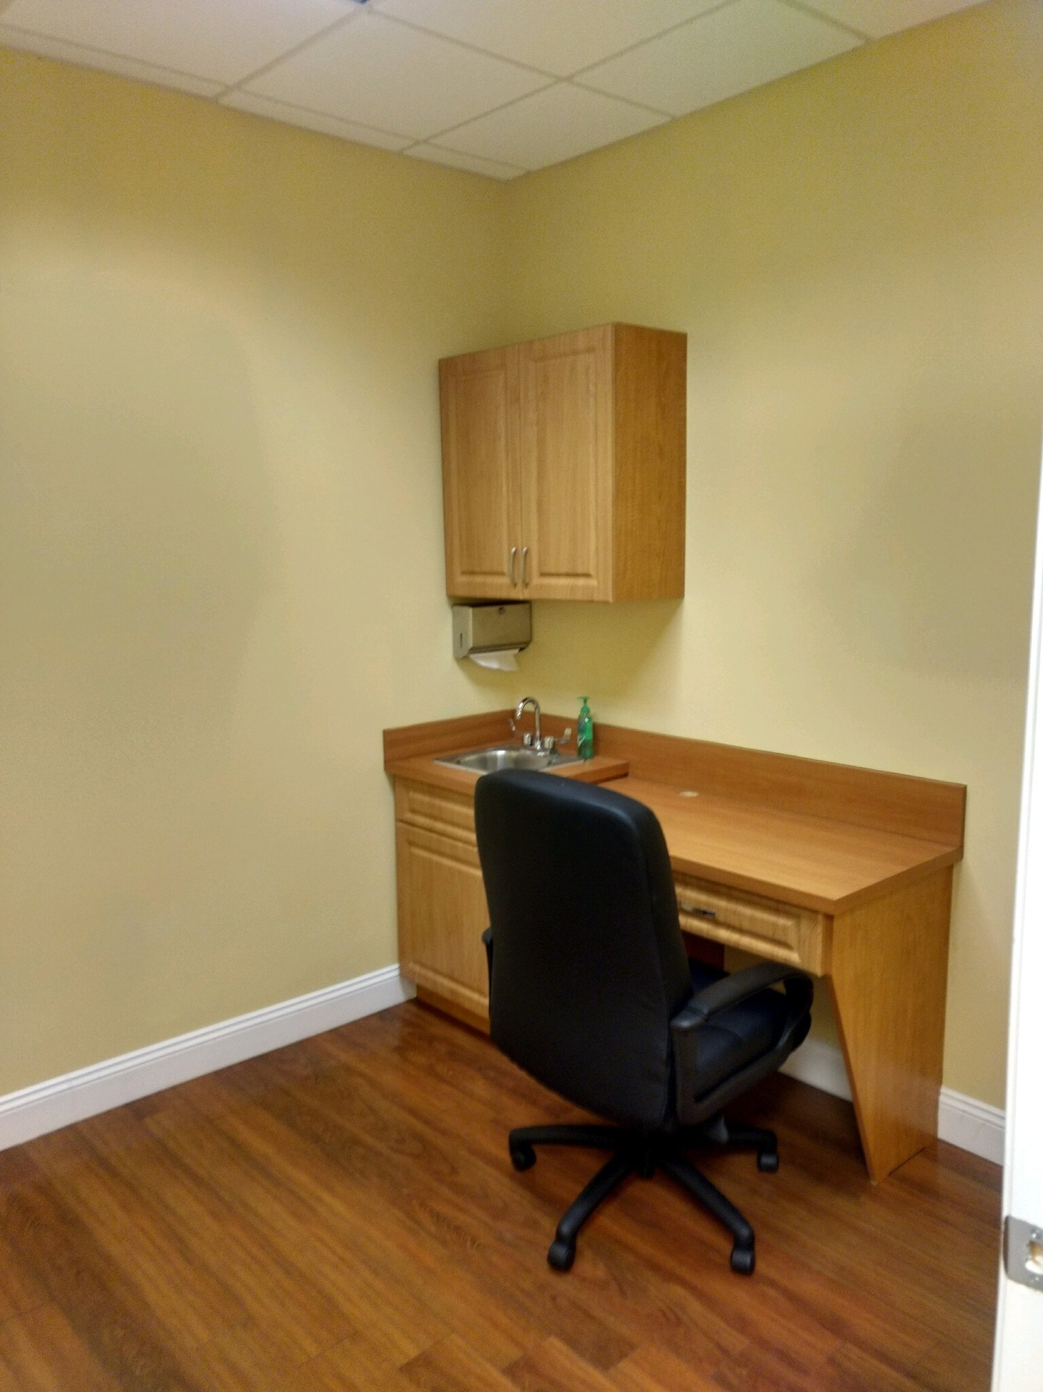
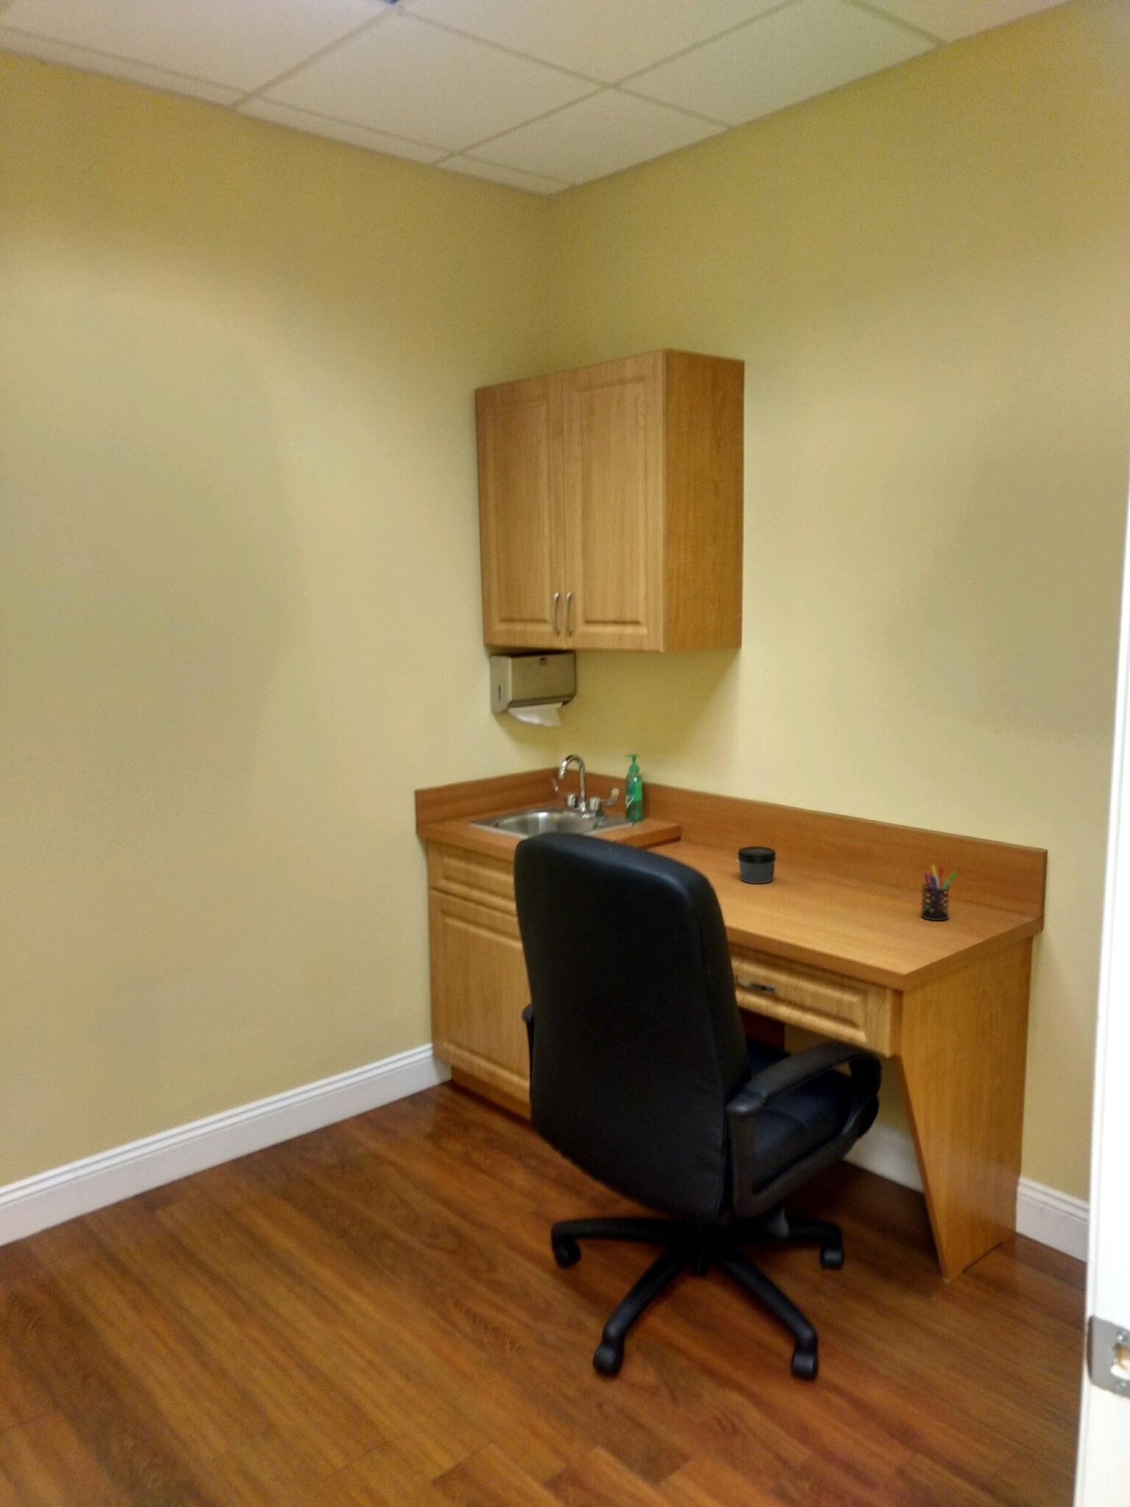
+ pen holder (939, 890)
+ jar (756, 865)
